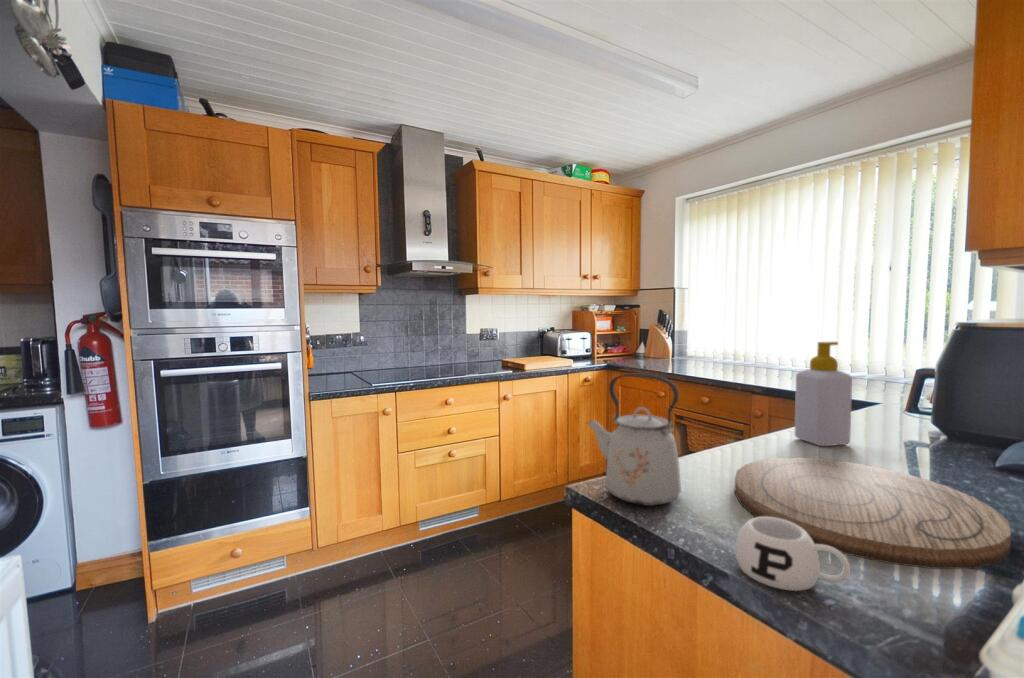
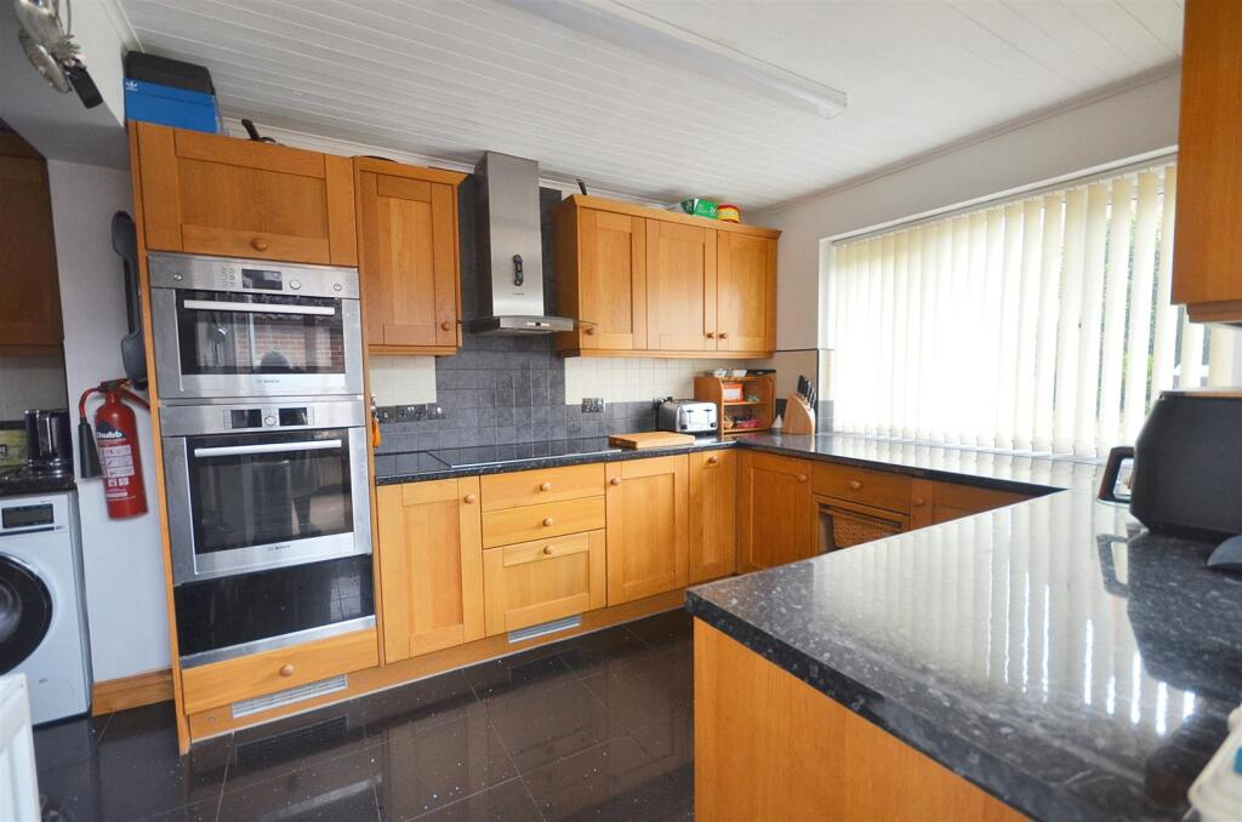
- cutting board (852, 500)
- kettle (629, 433)
- mug (789, 553)
- soap bottle (822, 392)
